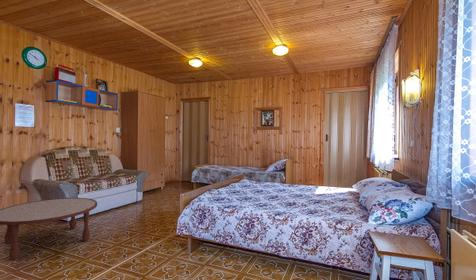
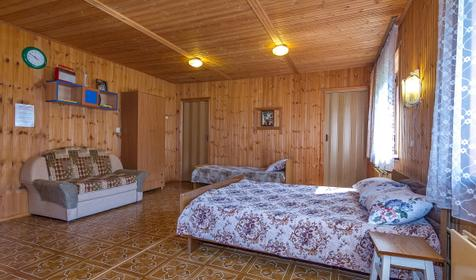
- coffee table (48, 221)
